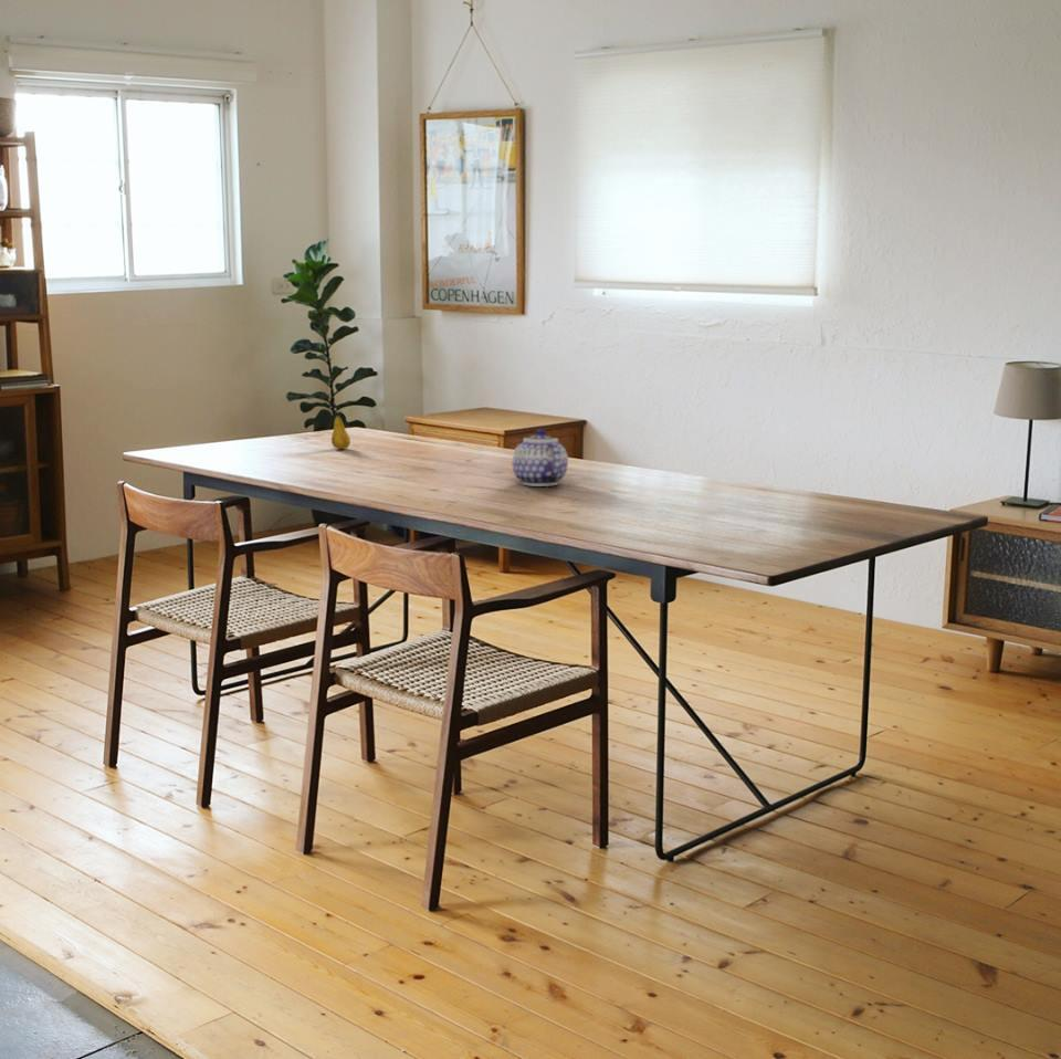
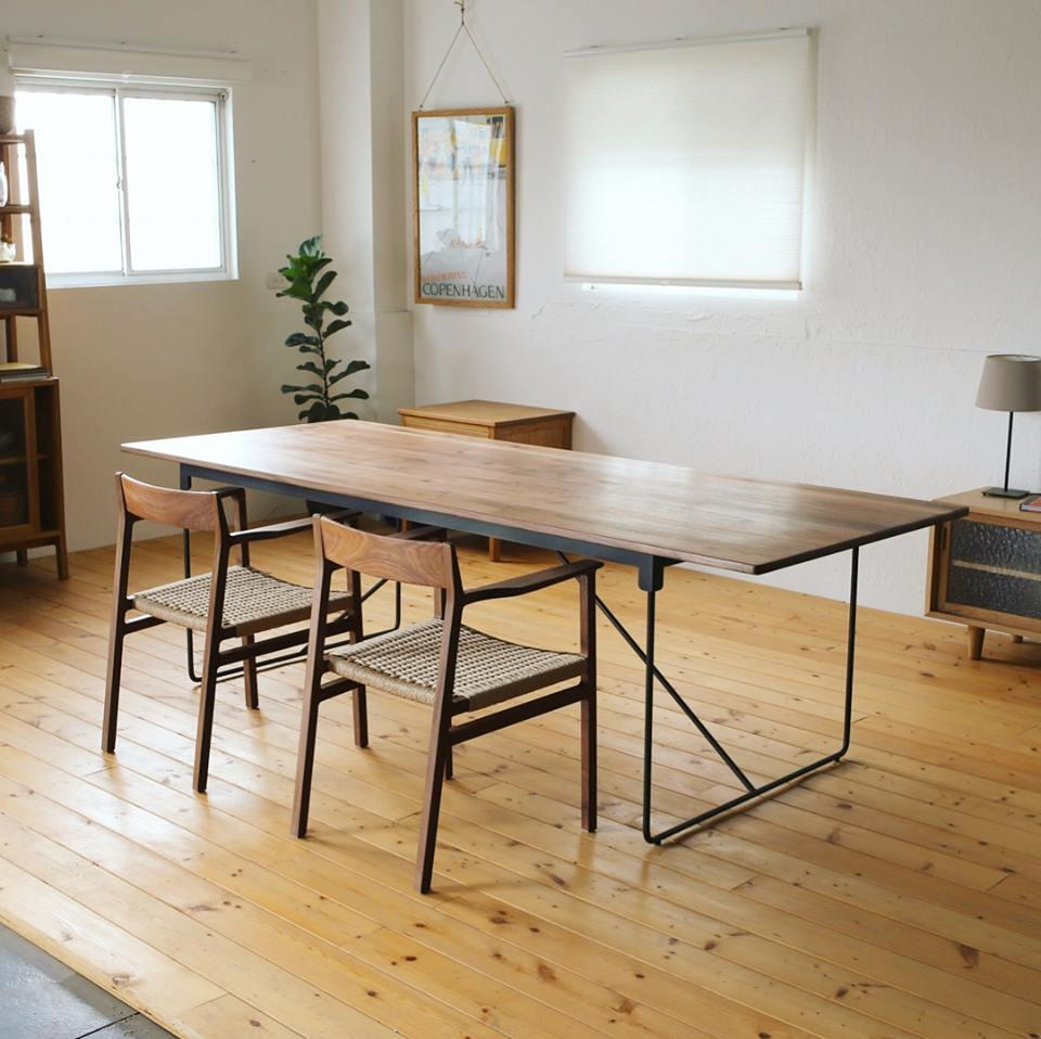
- teapot (539, 455)
- fruit (340, 429)
